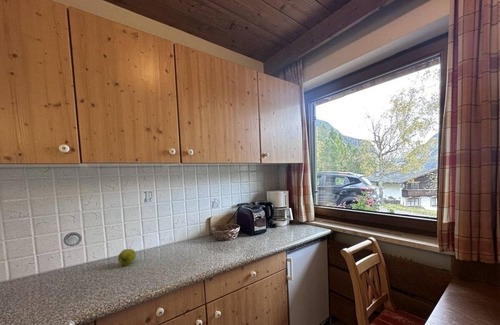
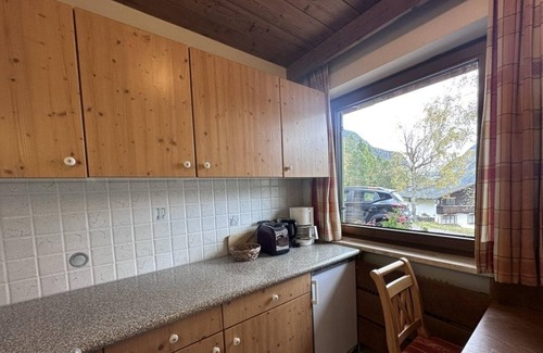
- apple (126, 256)
